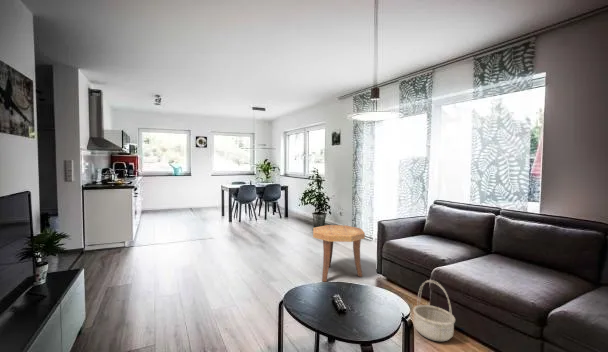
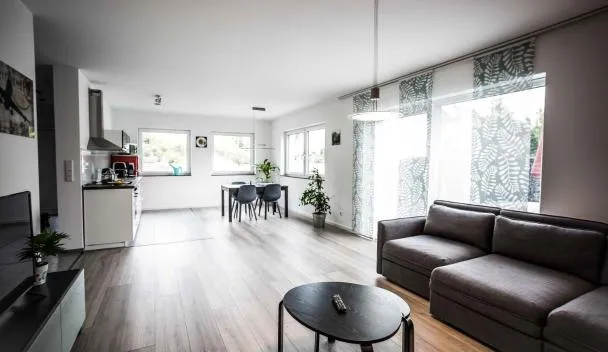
- side table (332, 251)
- basket (433, 307)
